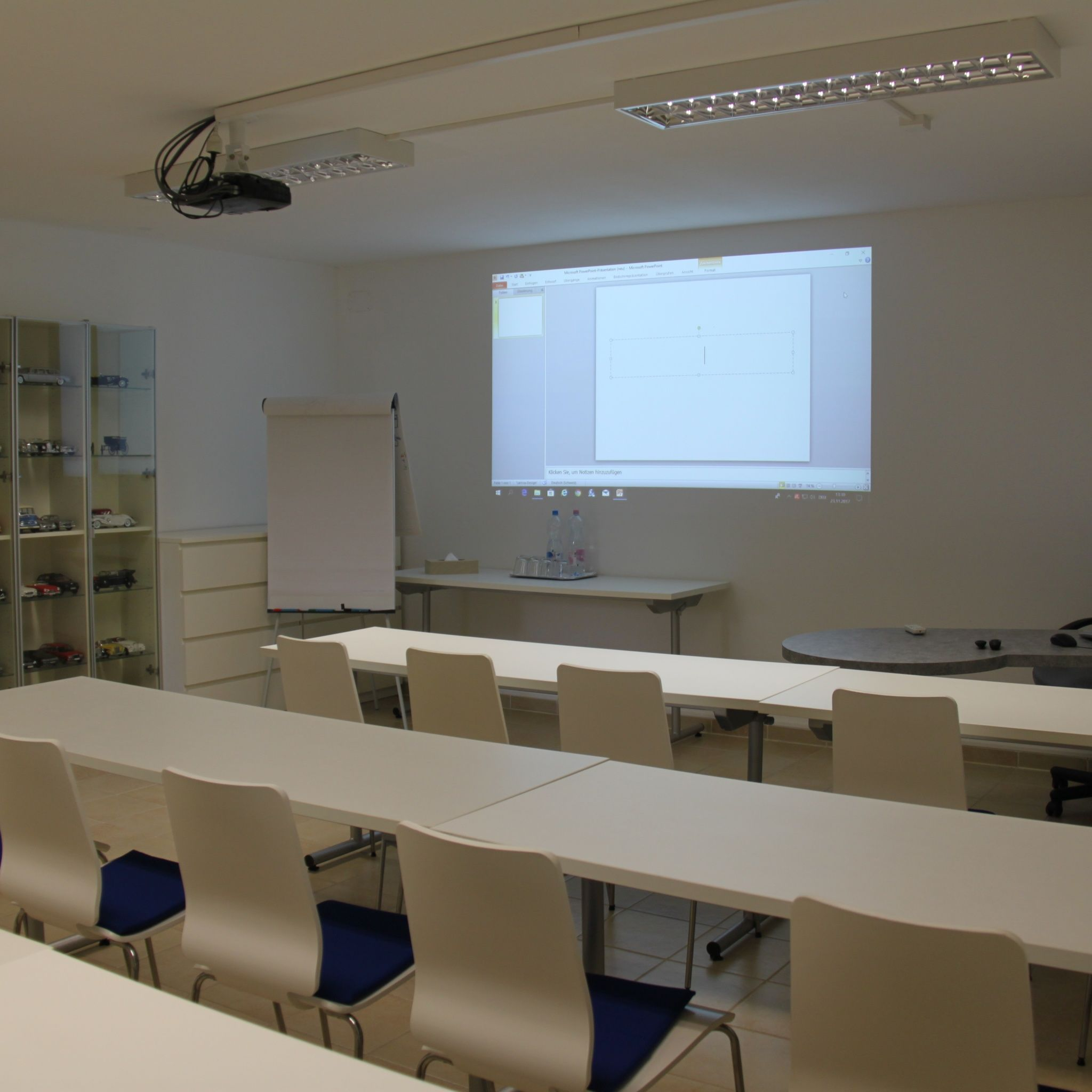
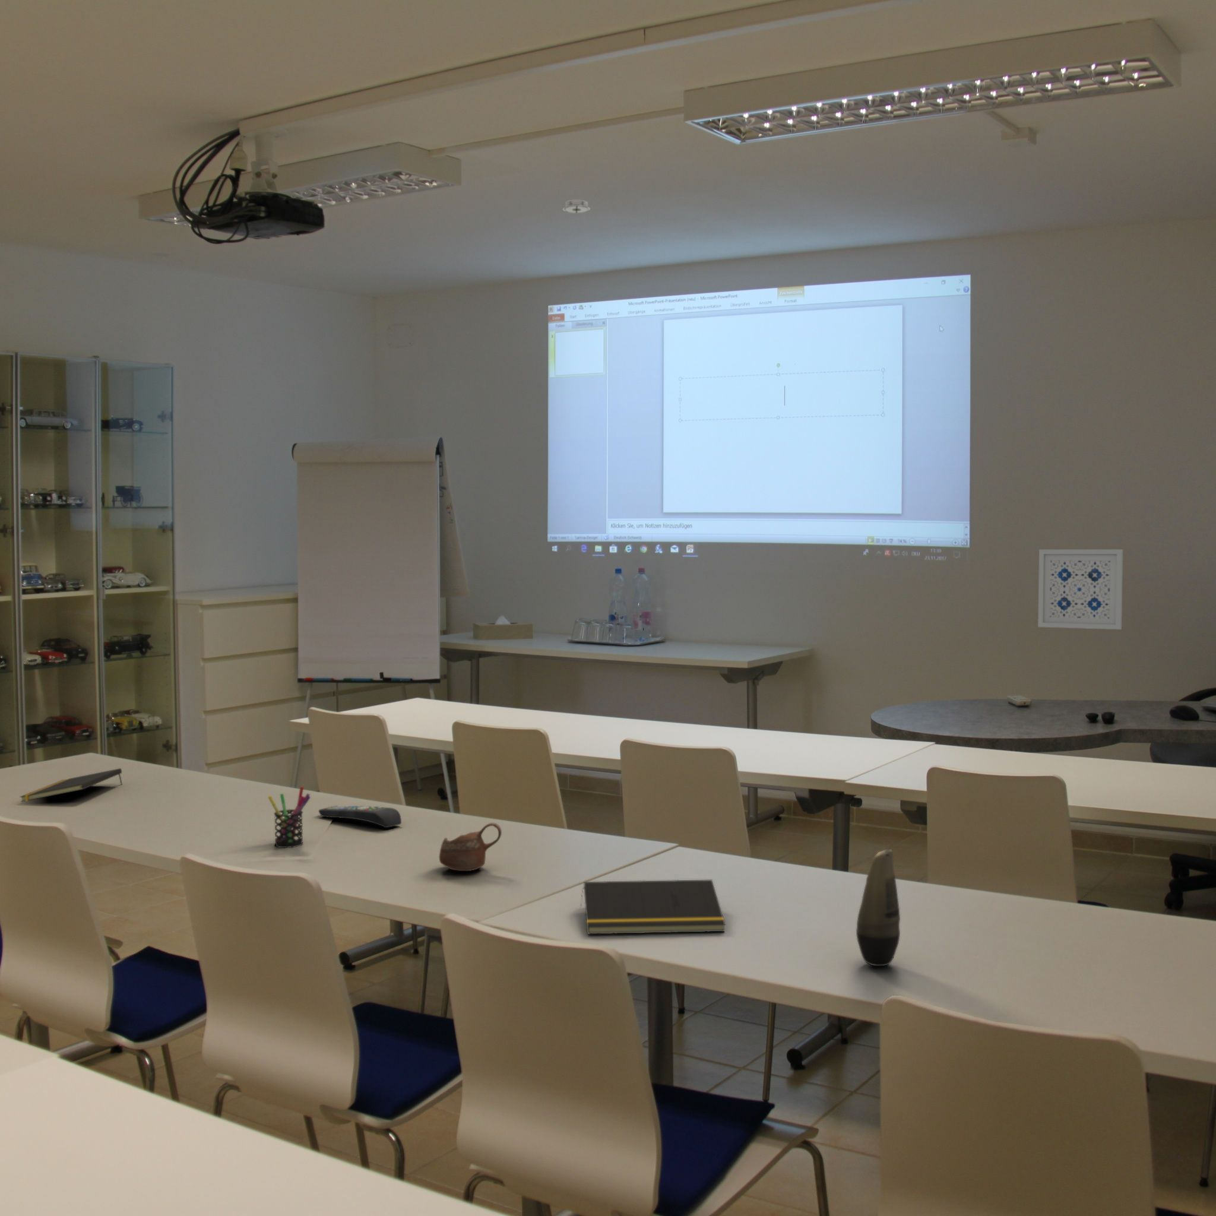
+ smoke detector (576, 206)
+ notepad (72, 784)
+ notepad (651, 905)
+ remote control (360, 813)
+ pen holder (288, 816)
+ cosmetic container (879, 906)
+ cup (468, 846)
+ wall art (1079, 588)
